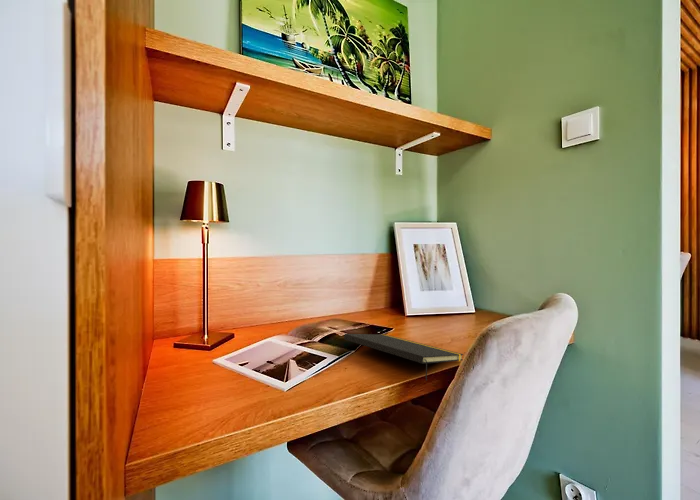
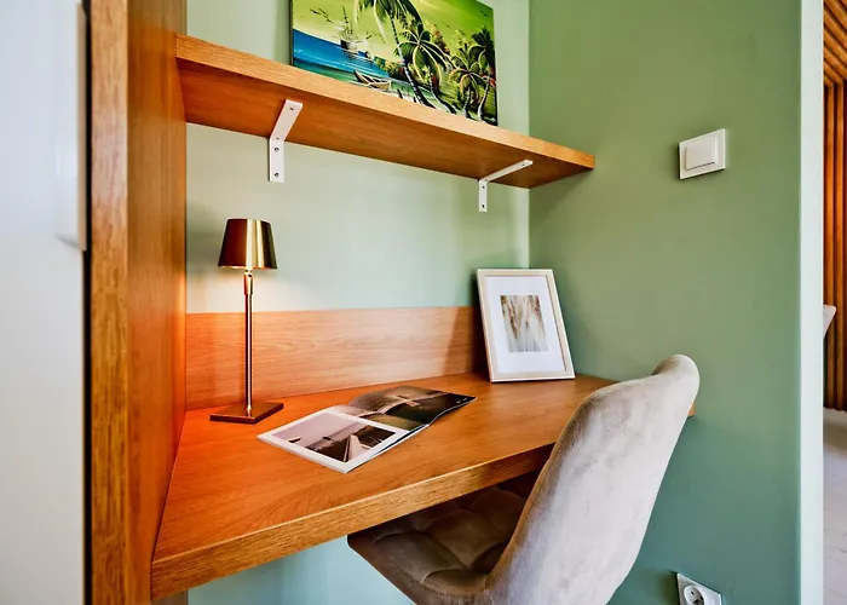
- notepad (401, 346)
